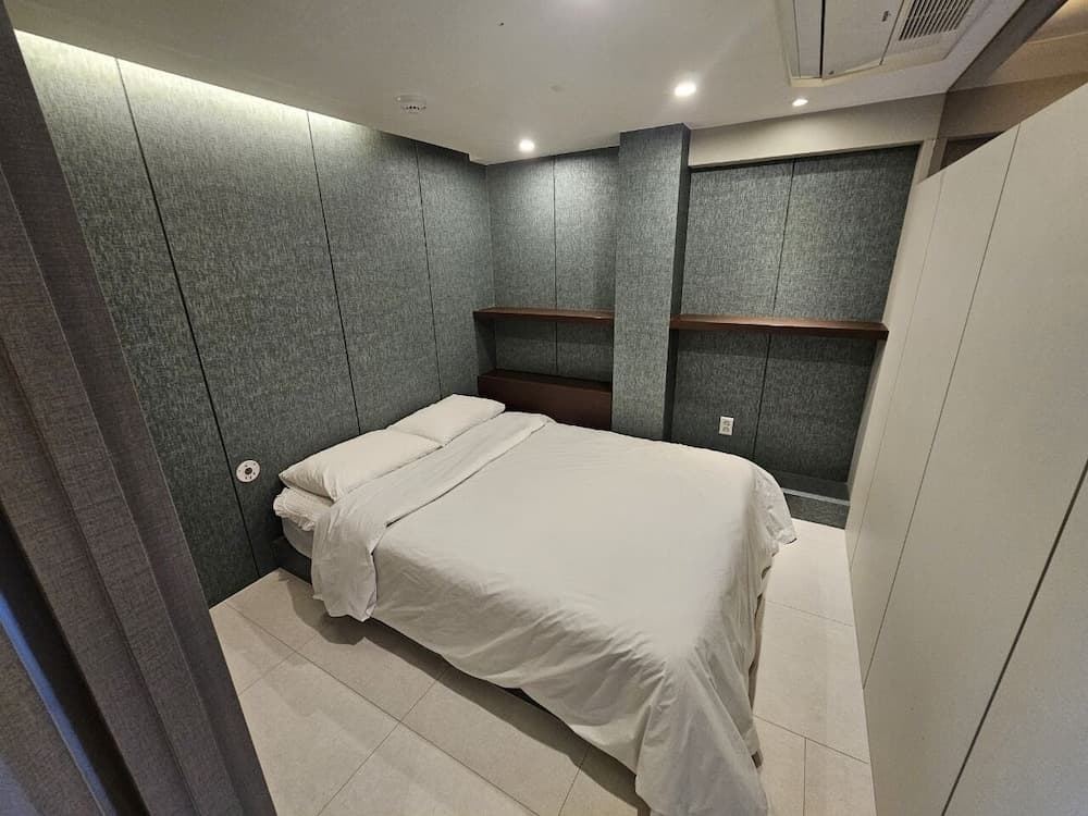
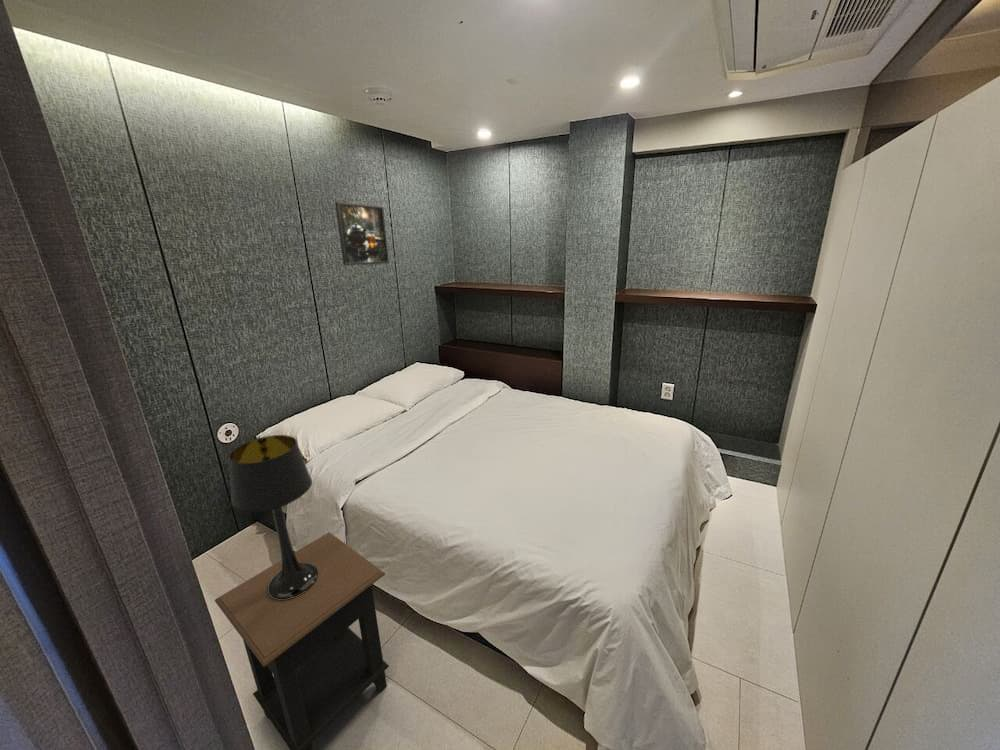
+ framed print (363, 234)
+ table lamp (279, 518)
+ side table (315, 645)
